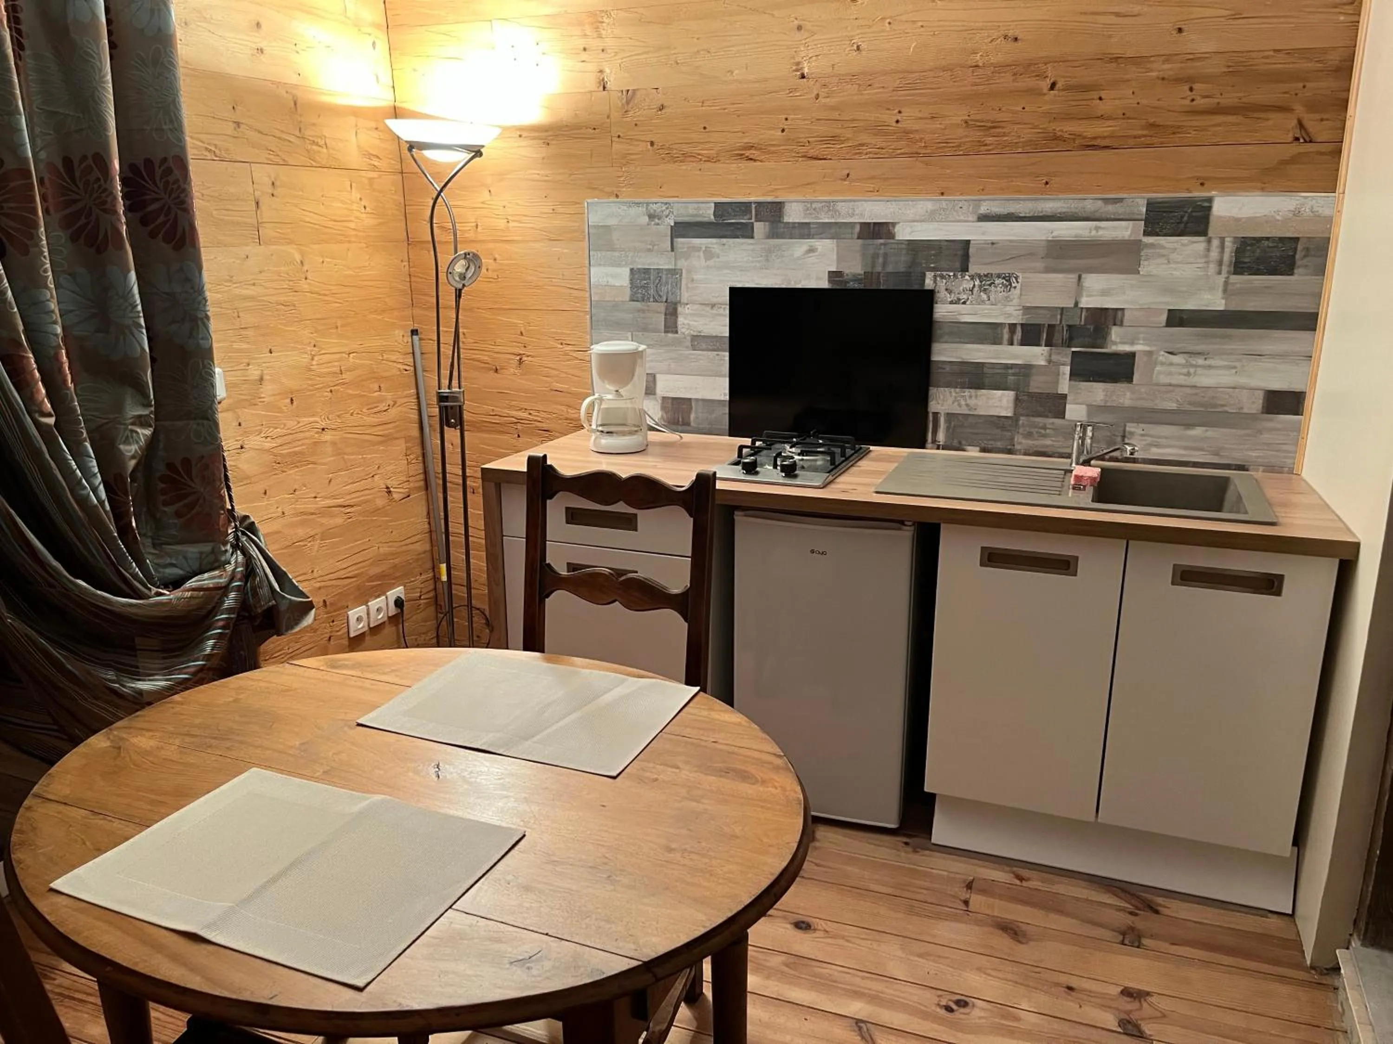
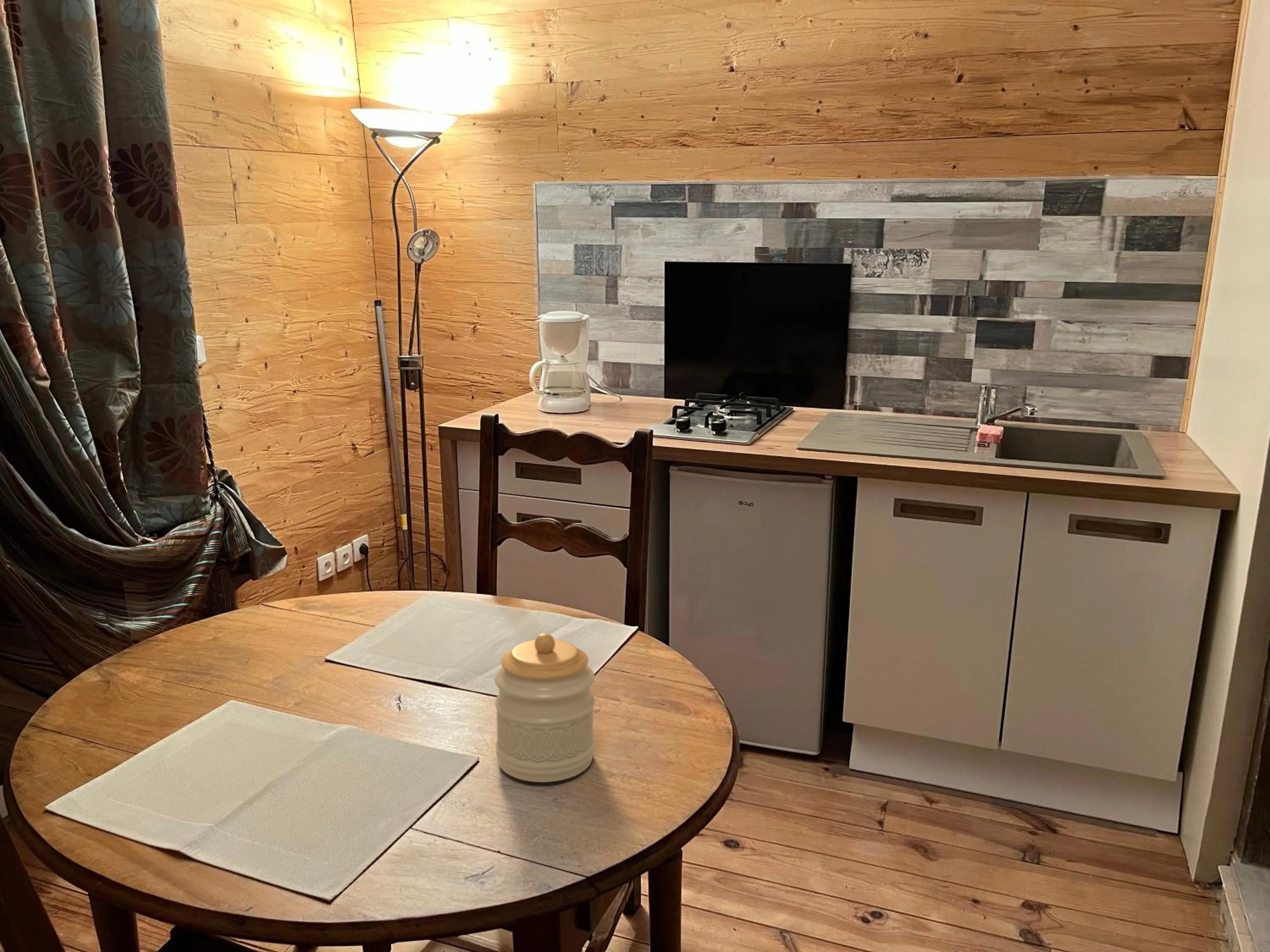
+ jar (545, 698)
